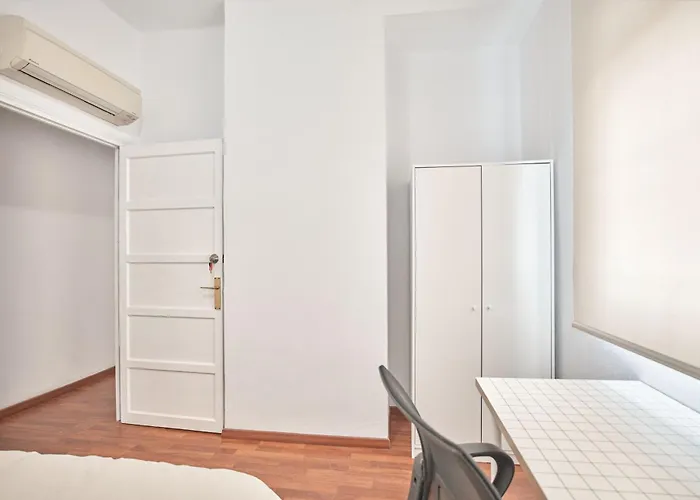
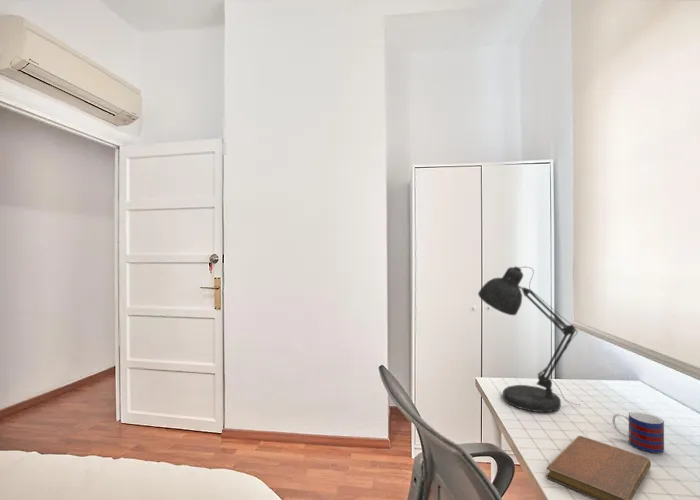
+ notebook (599, 467)
+ mug (637, 429)
+ desk lamp (515, 314)
